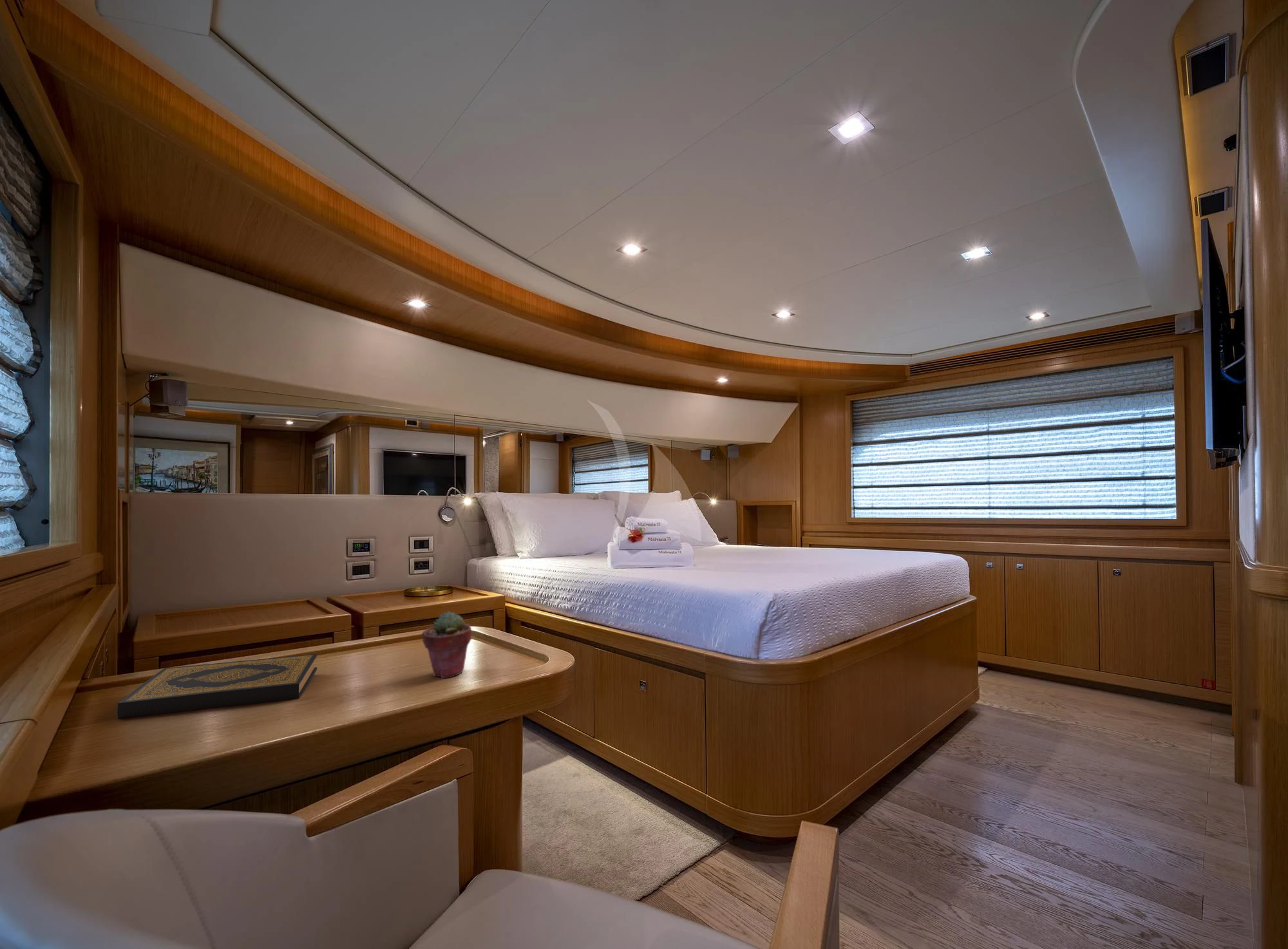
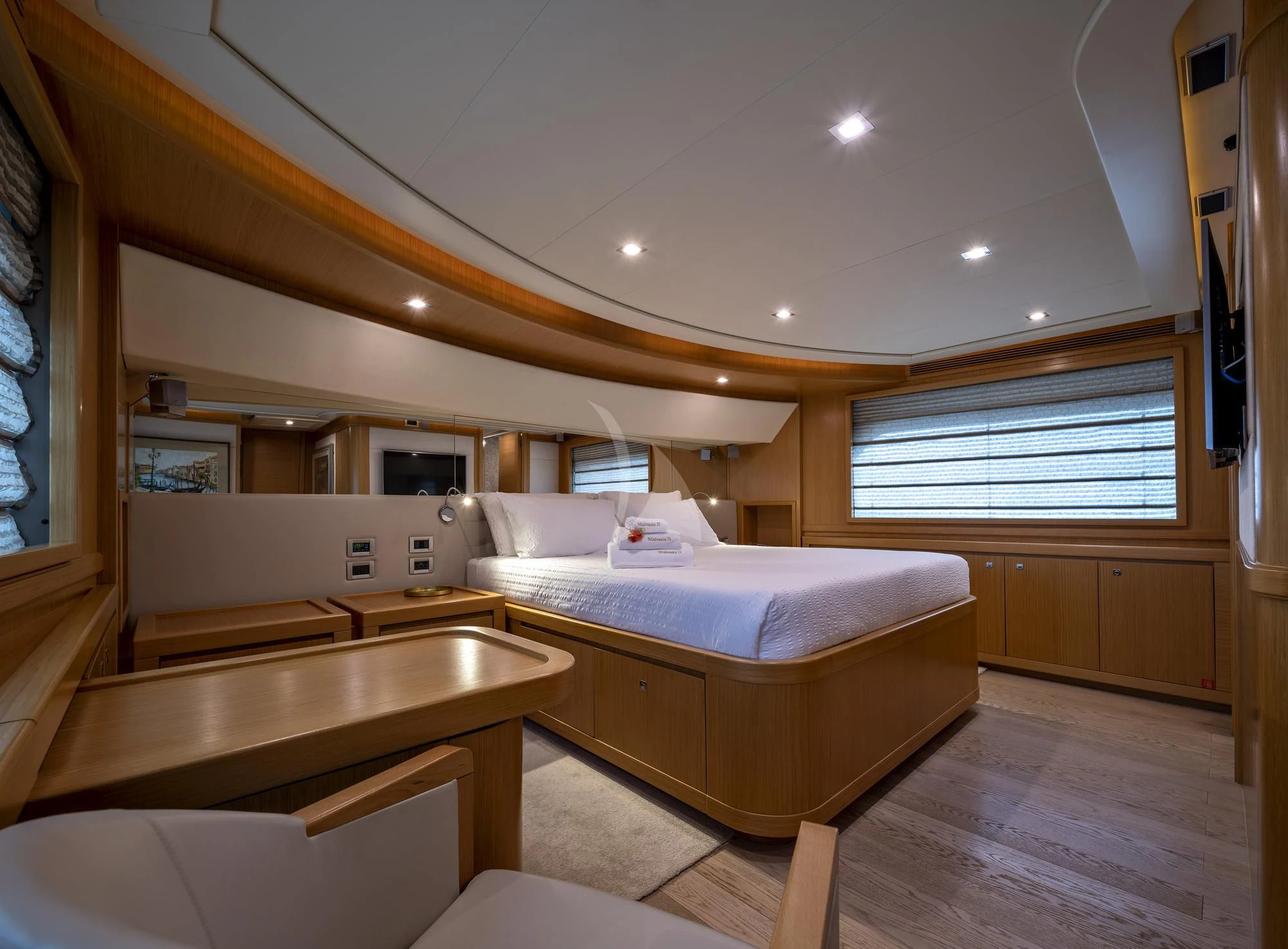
- hardback book (229, 683)
- potted succulent (448, 642)
